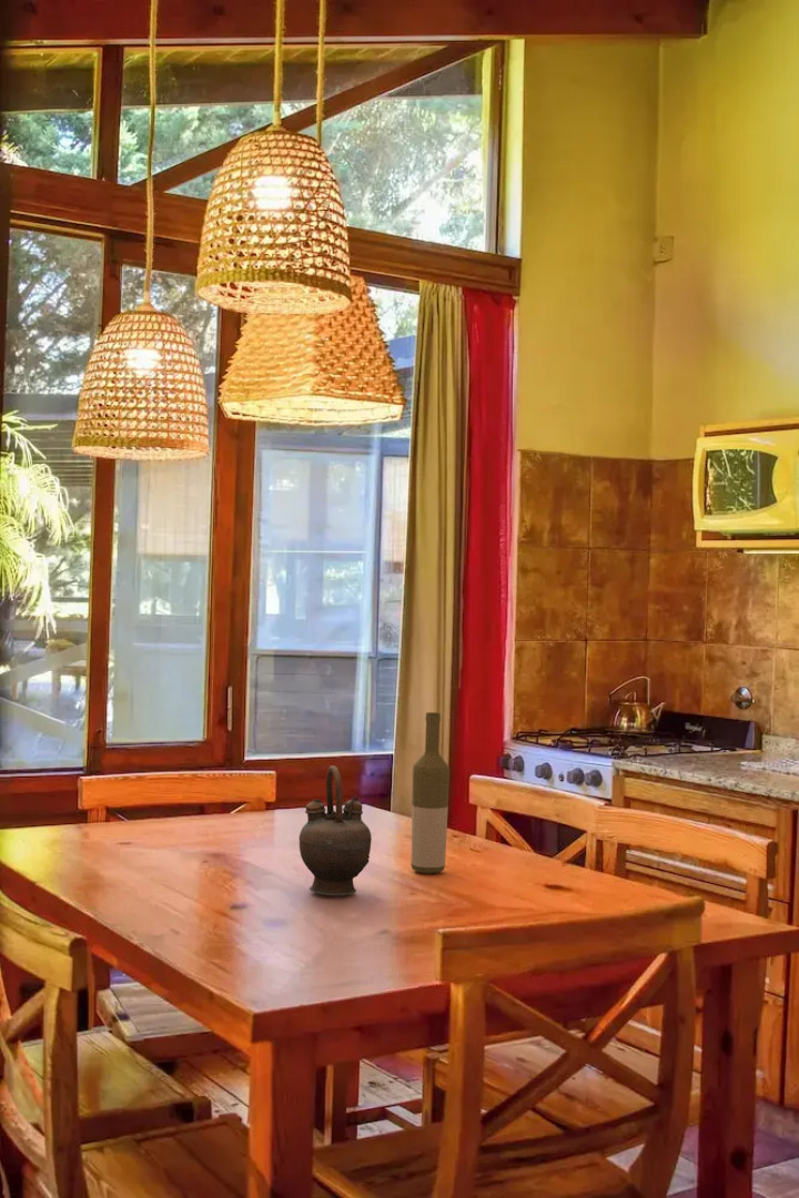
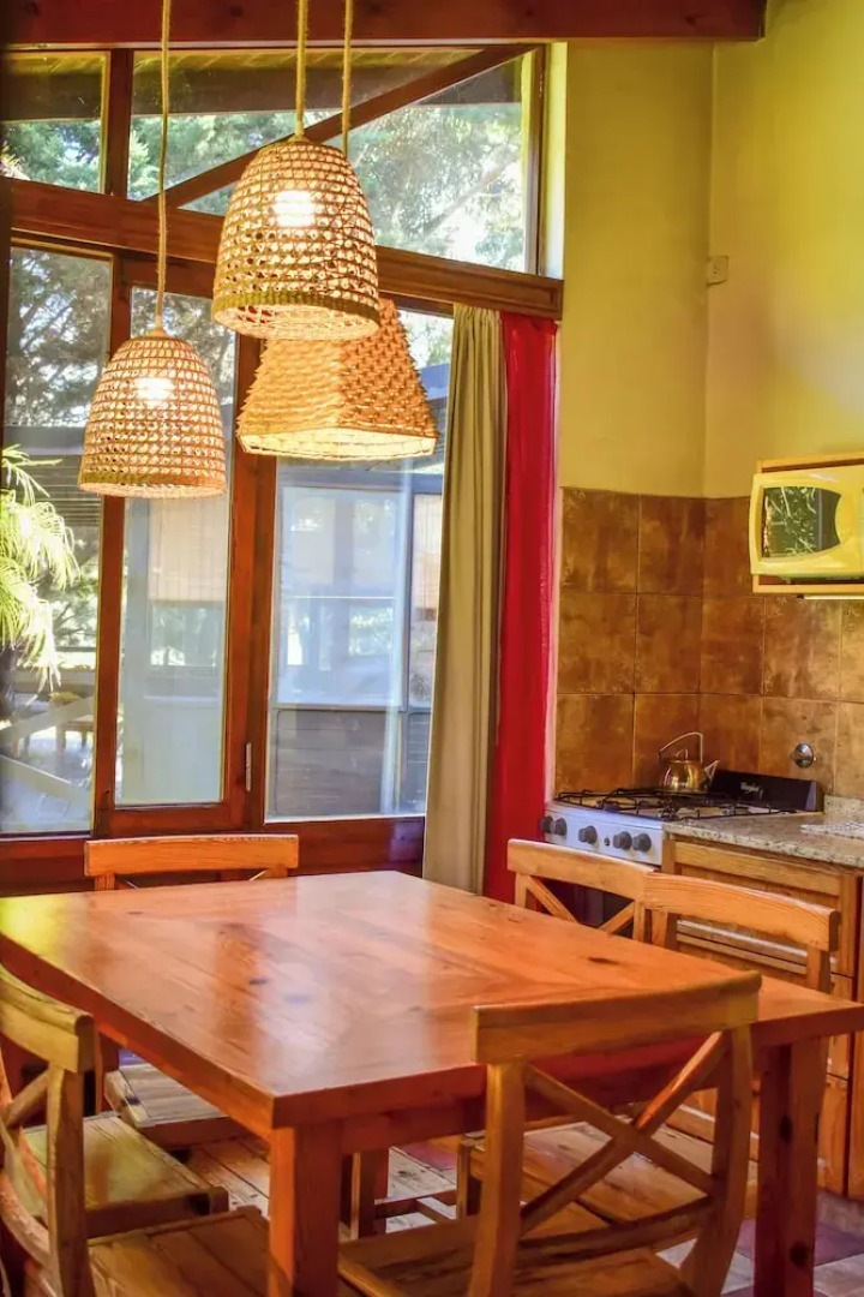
- teapot (334, 828)
- bottle (429, 792)
